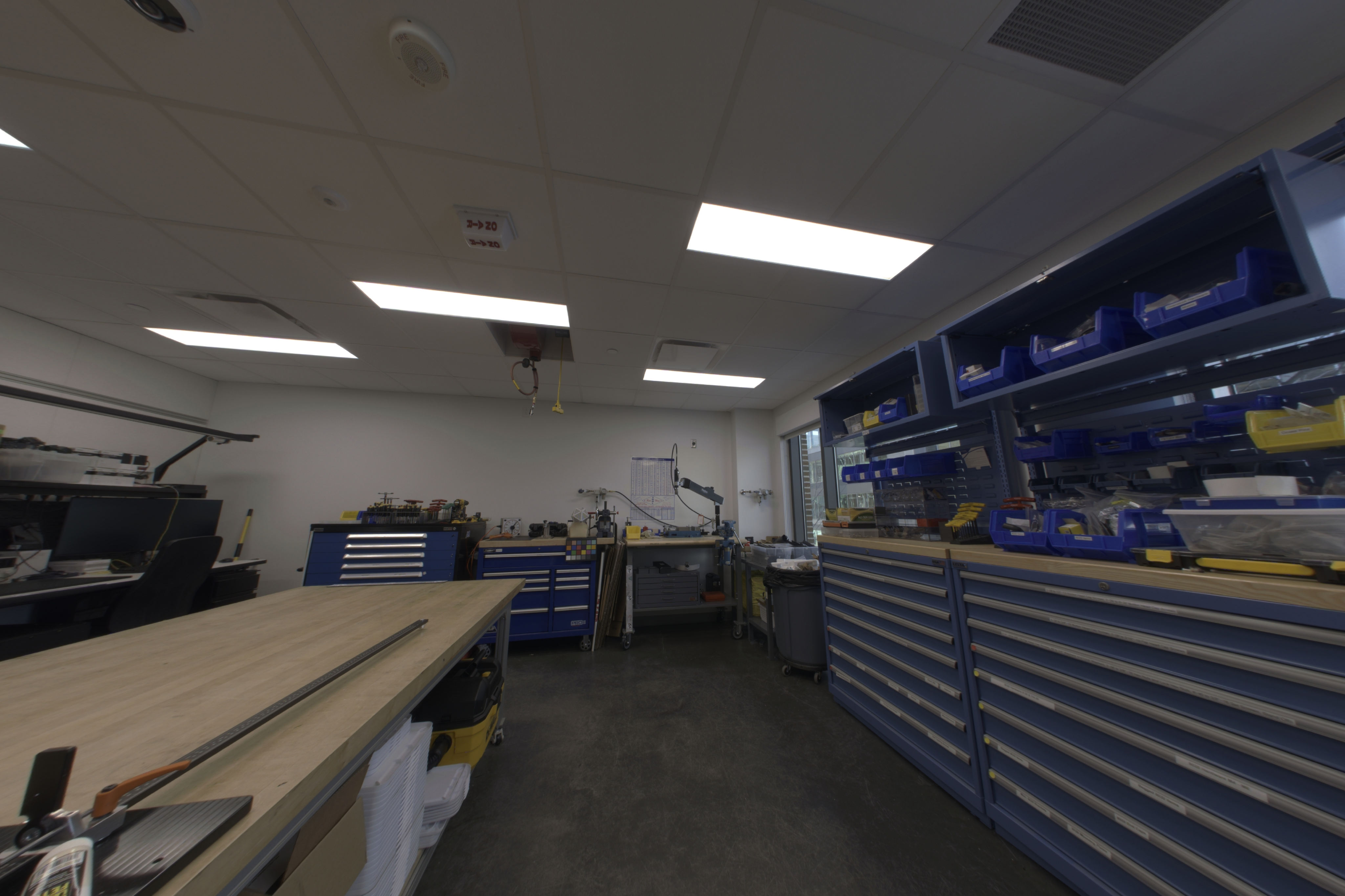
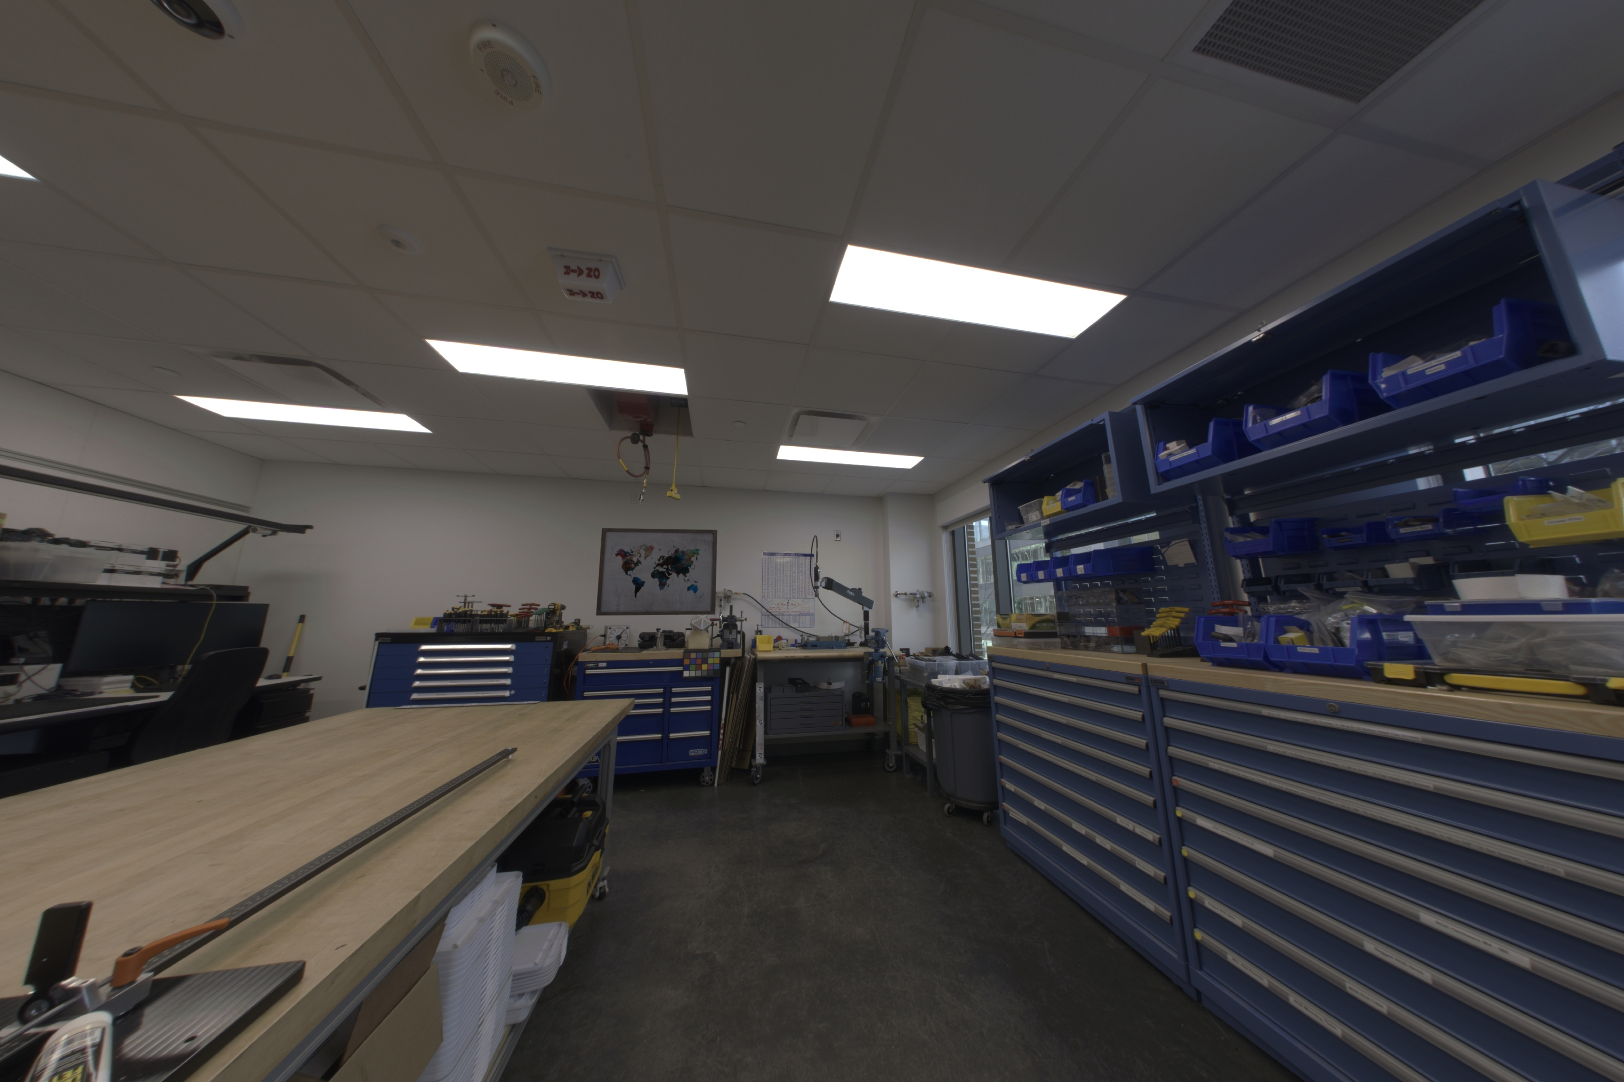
+ wall art (658, 571)
